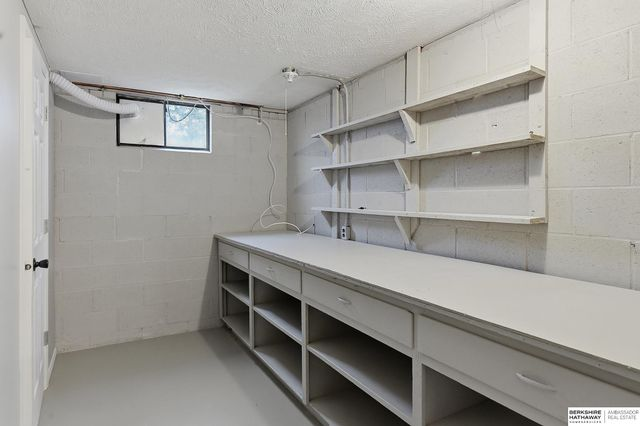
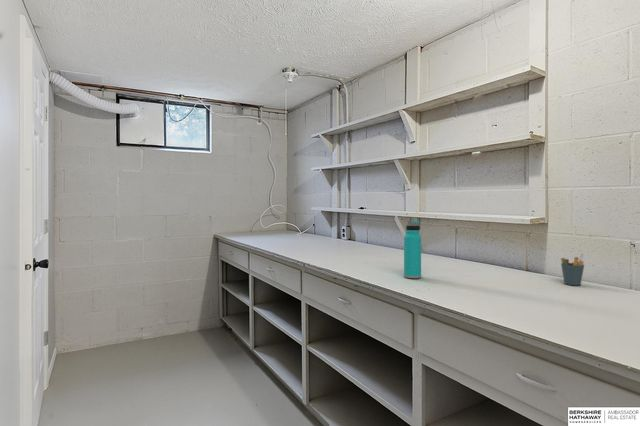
+ pen holder (572, 268)
+ water bottle (412, 248)
